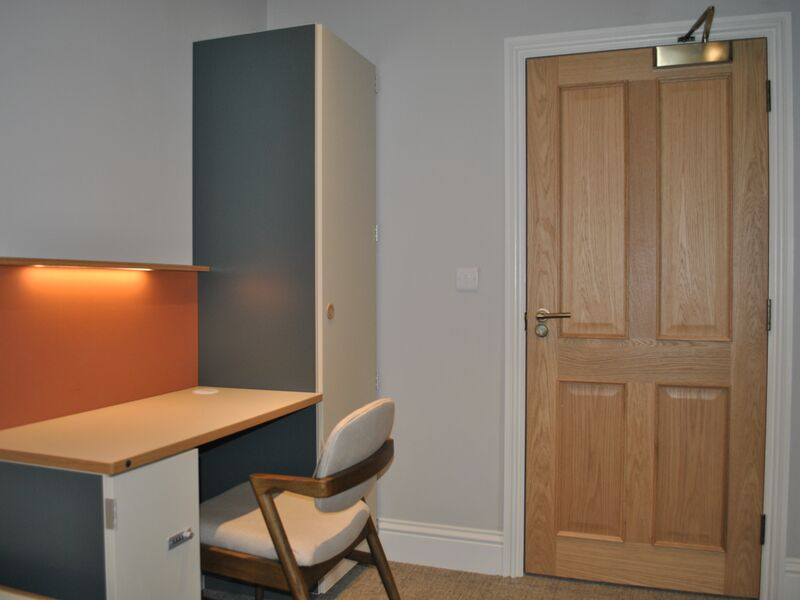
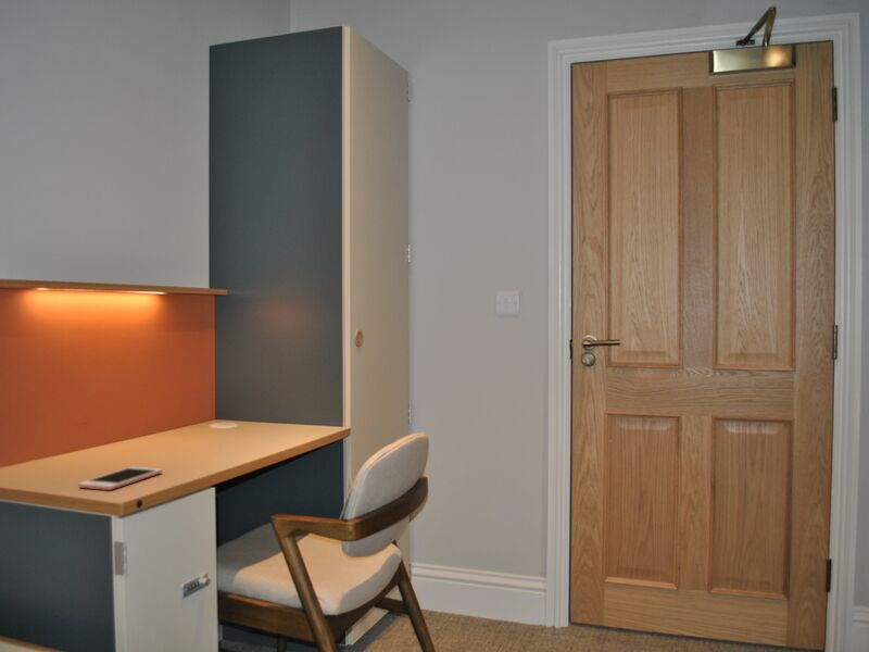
+ cell phone (122, 477)
